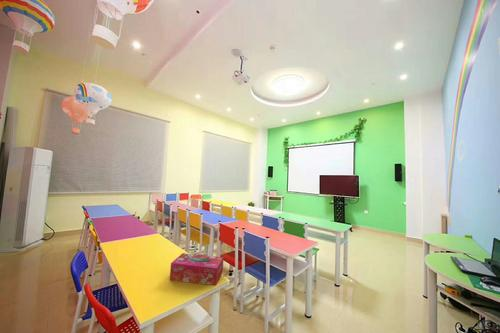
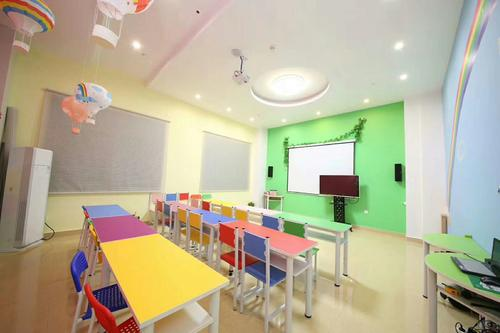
- tissue box (198, 268)
